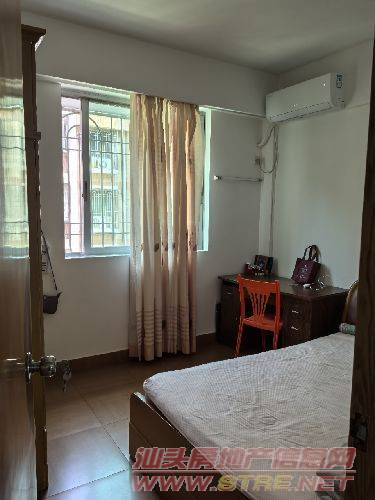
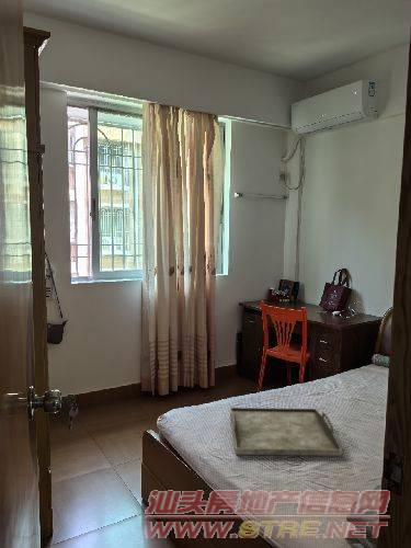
+ serving tray (279, 424)
